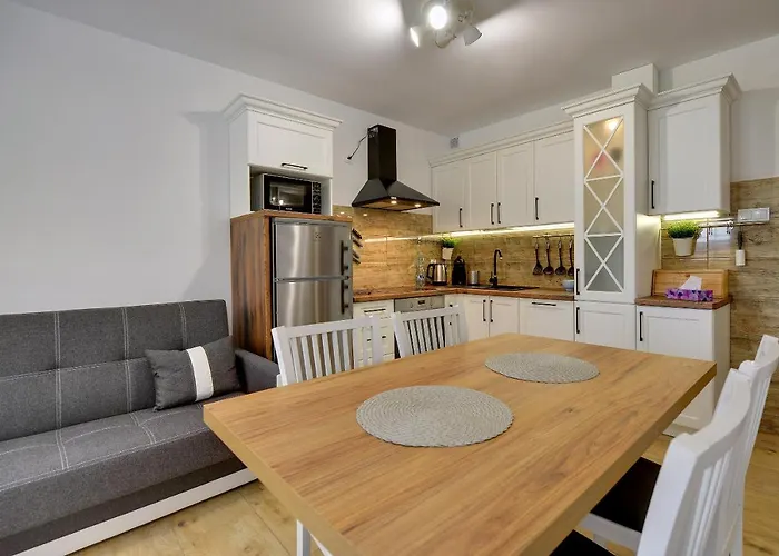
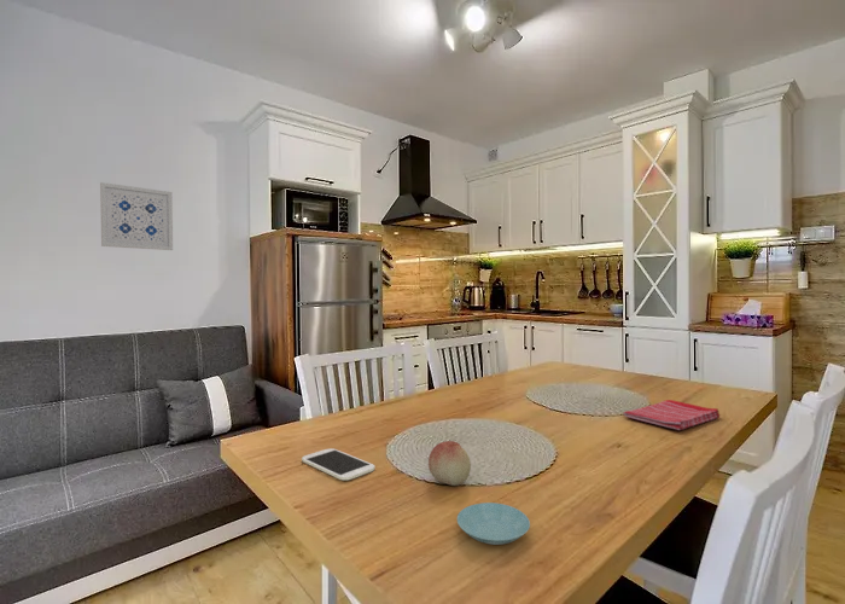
+ smartphone (337, 463)
+ fruit (450, 463)
+ saucer (493, 525)
+ wall art (138, 217)
+ dish towel (671, 412)
